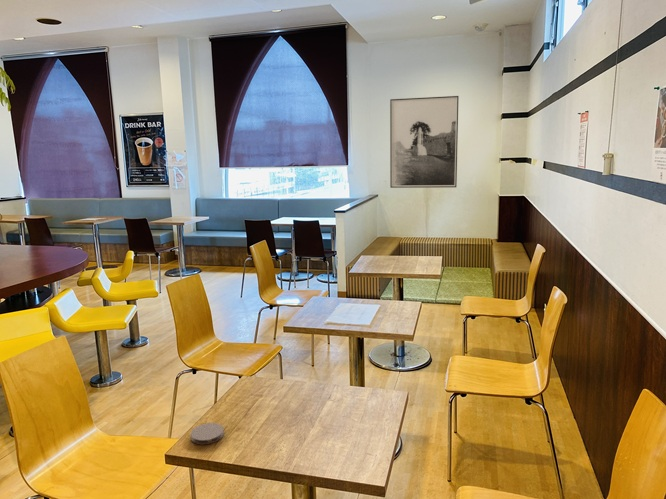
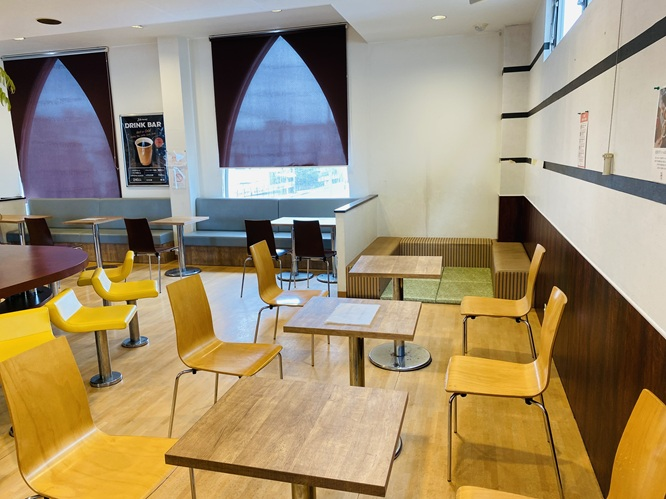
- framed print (423, 143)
- coaster (207, 433)
